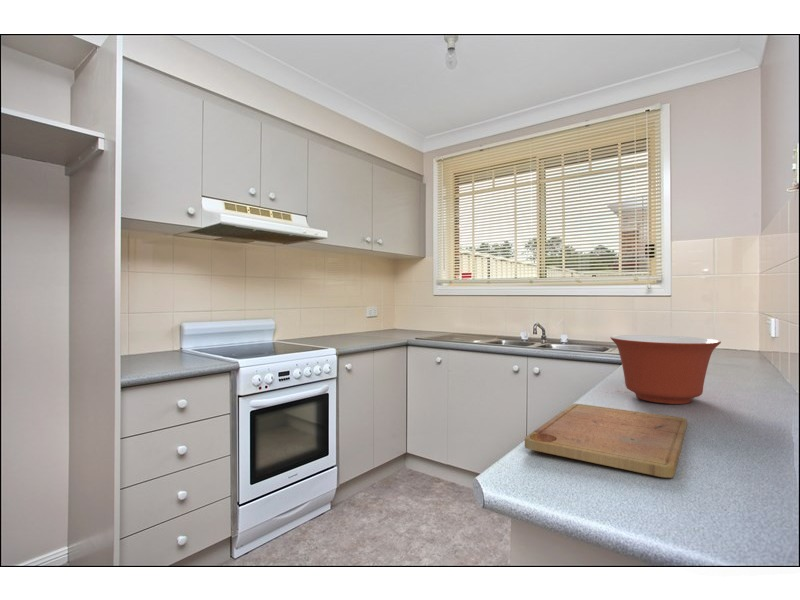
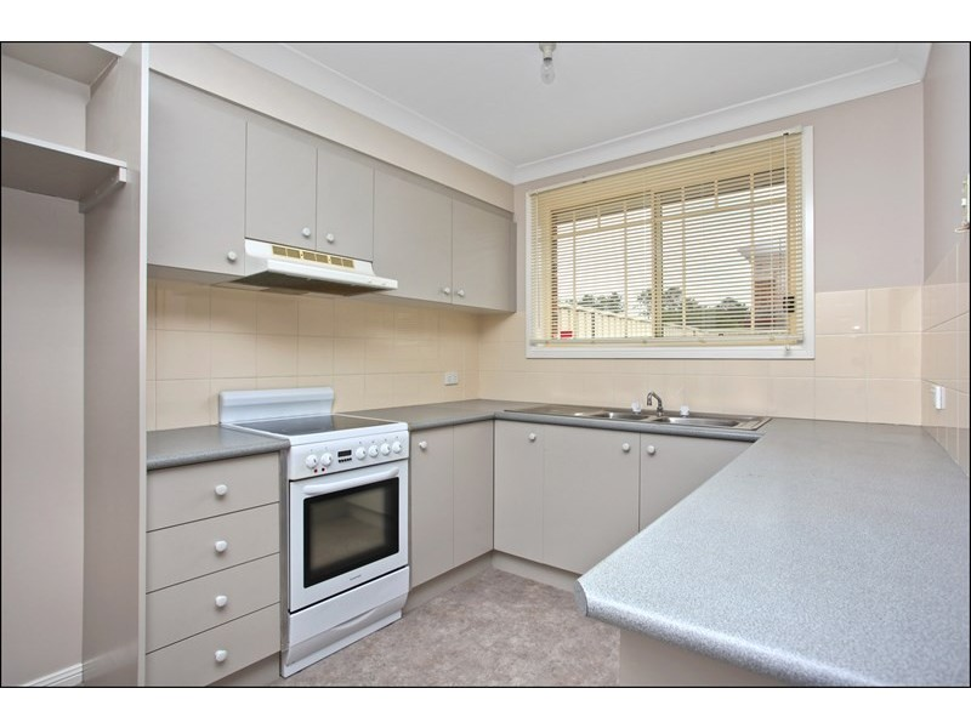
- cutting board (611, 432)
- mixing bowl (662, 368)
